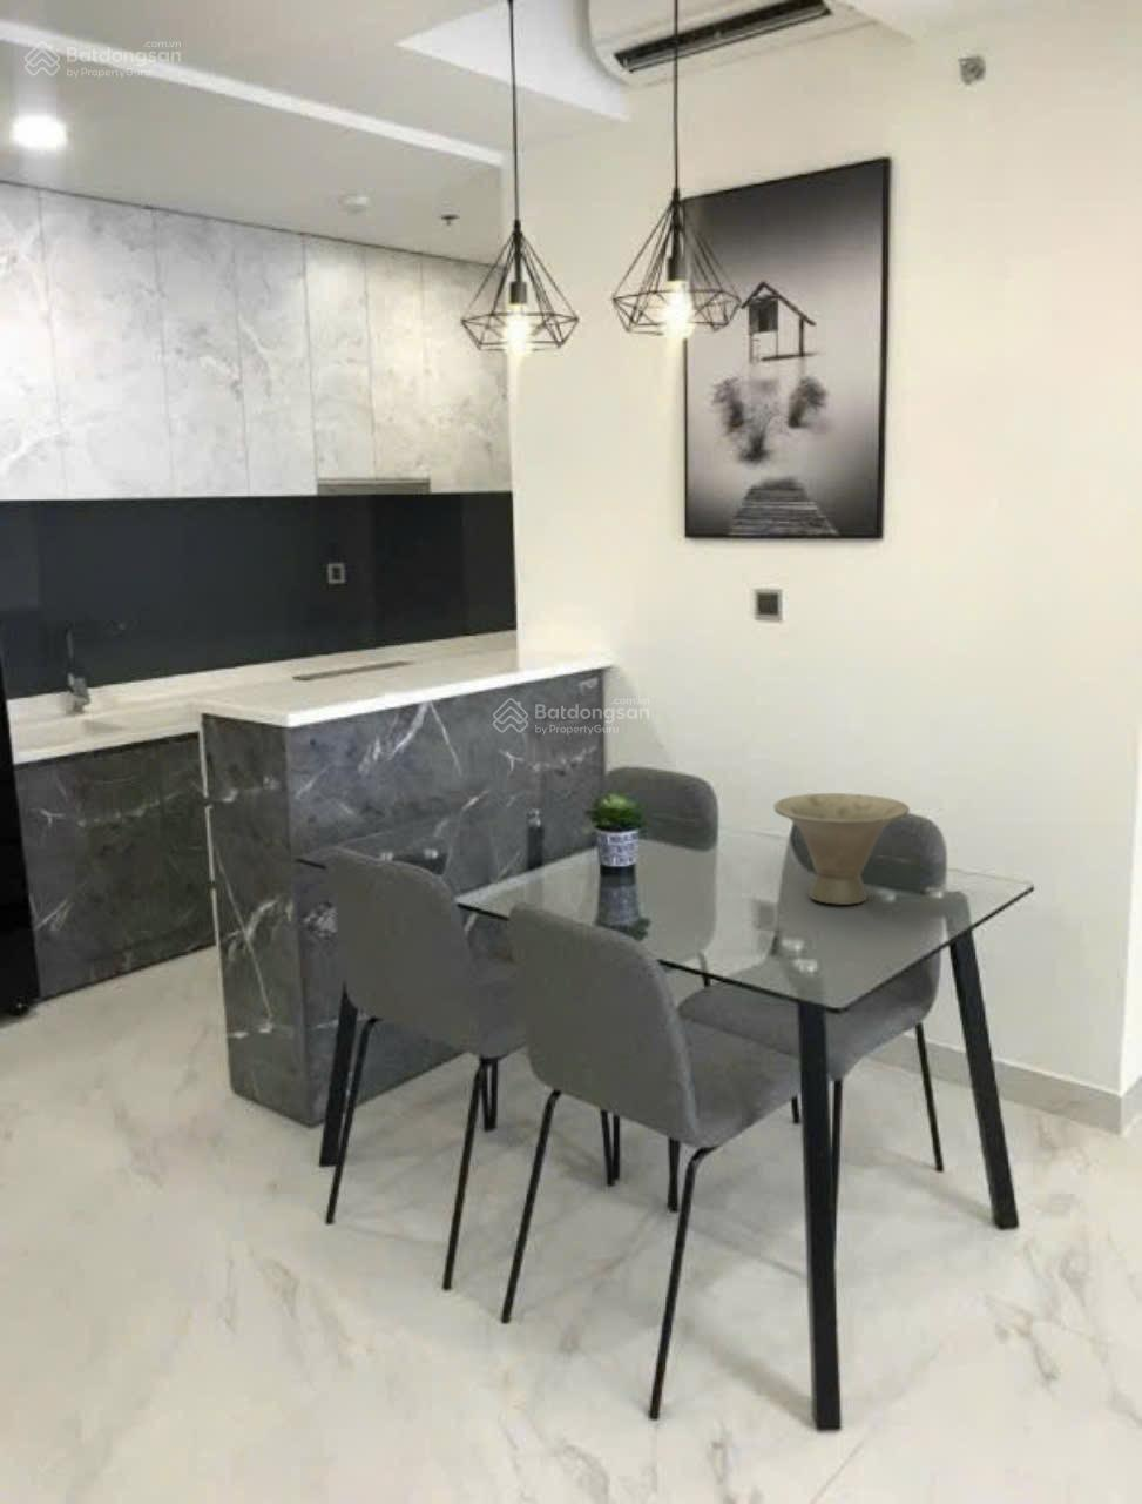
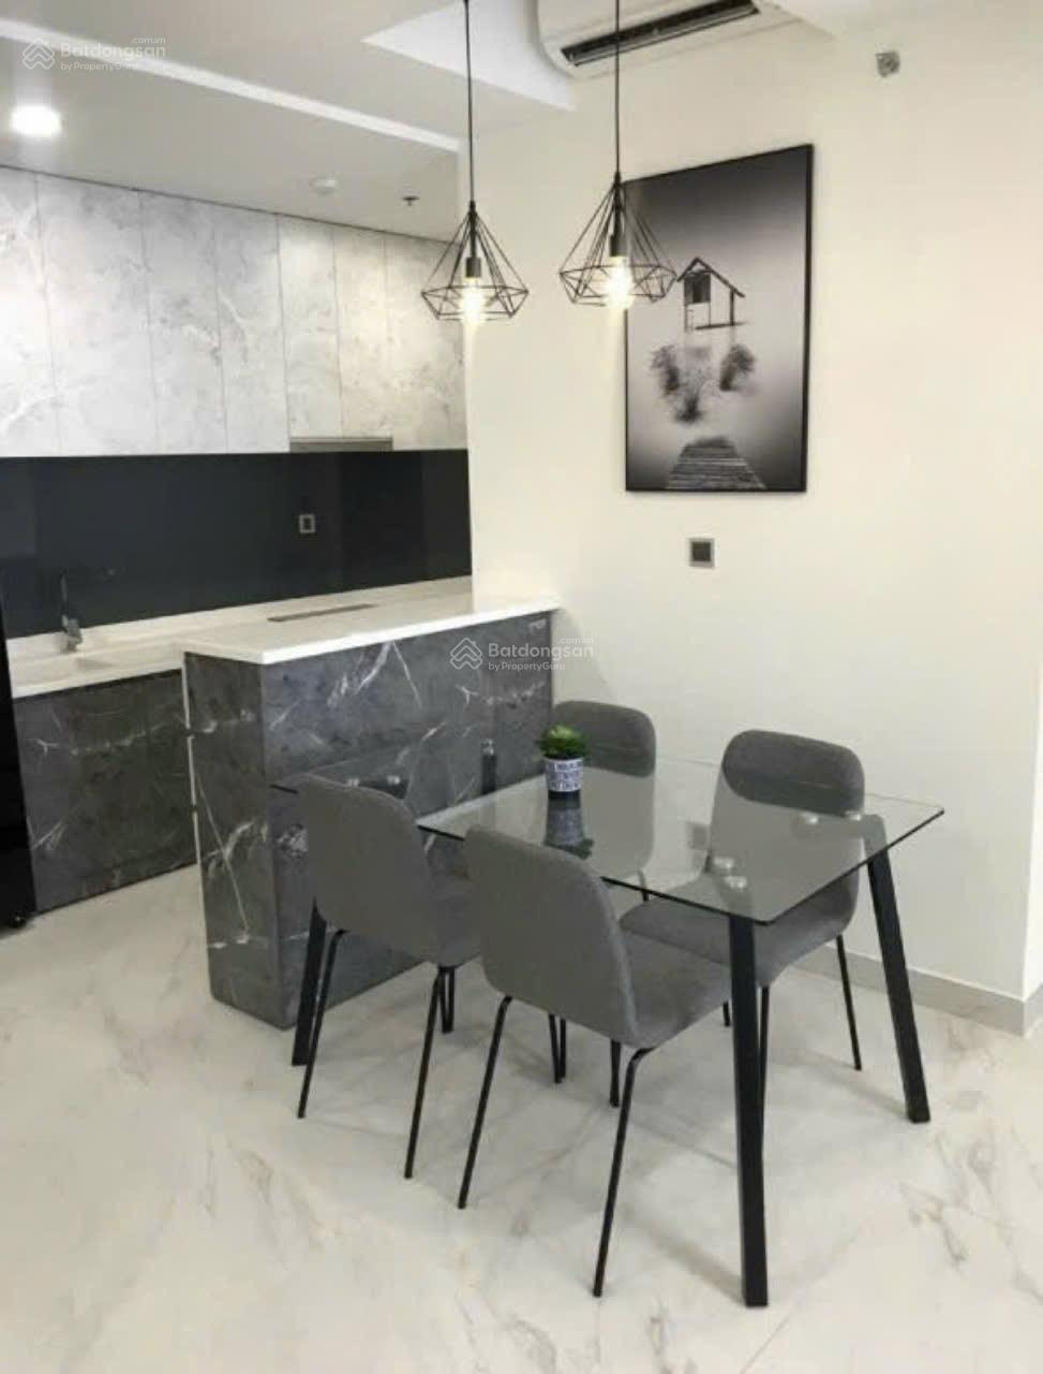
- bowl (840, 851)
